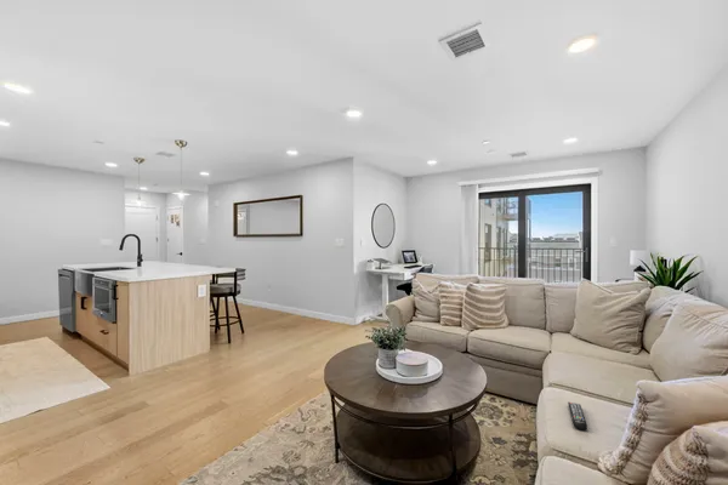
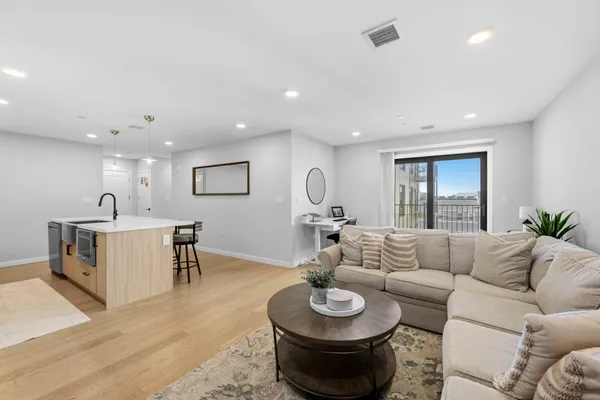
- remote control (576, 413)
